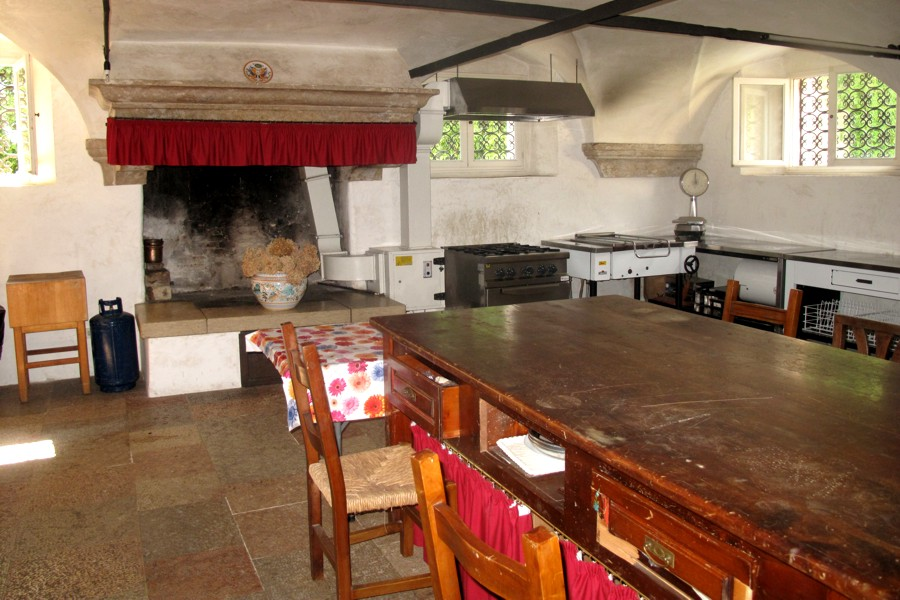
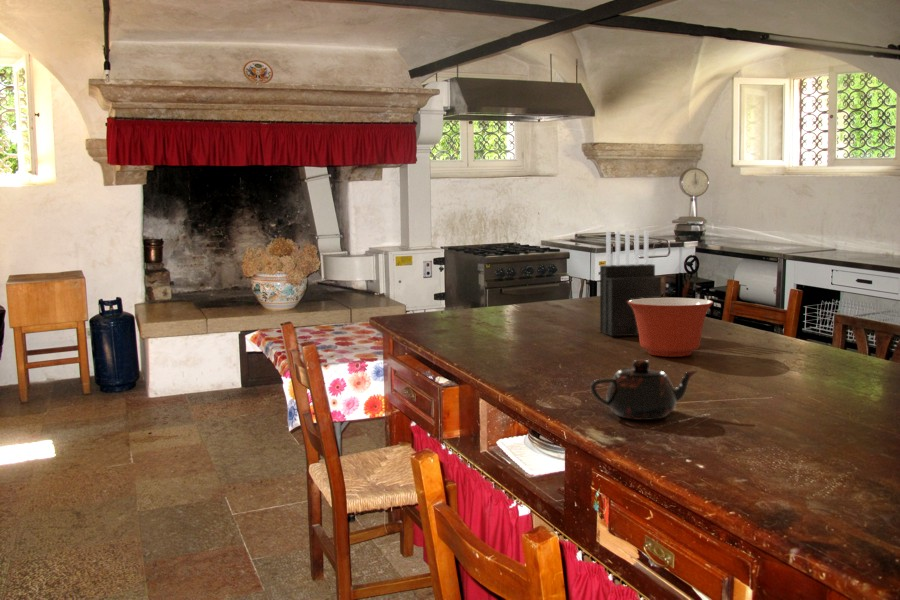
+ mixing bowl (669, 327)
+ teapot (644, 387)
+ knife block (631, 282)
